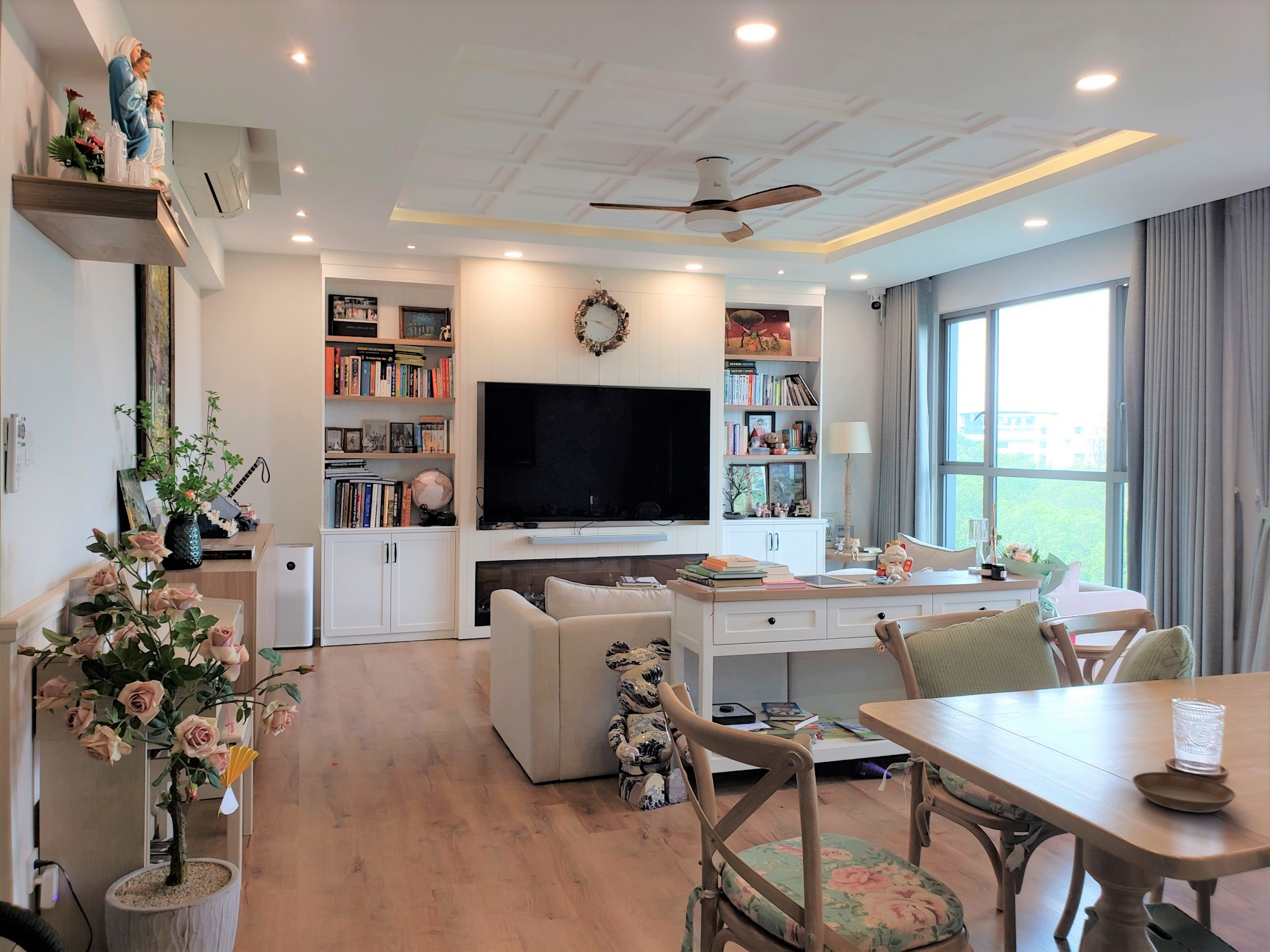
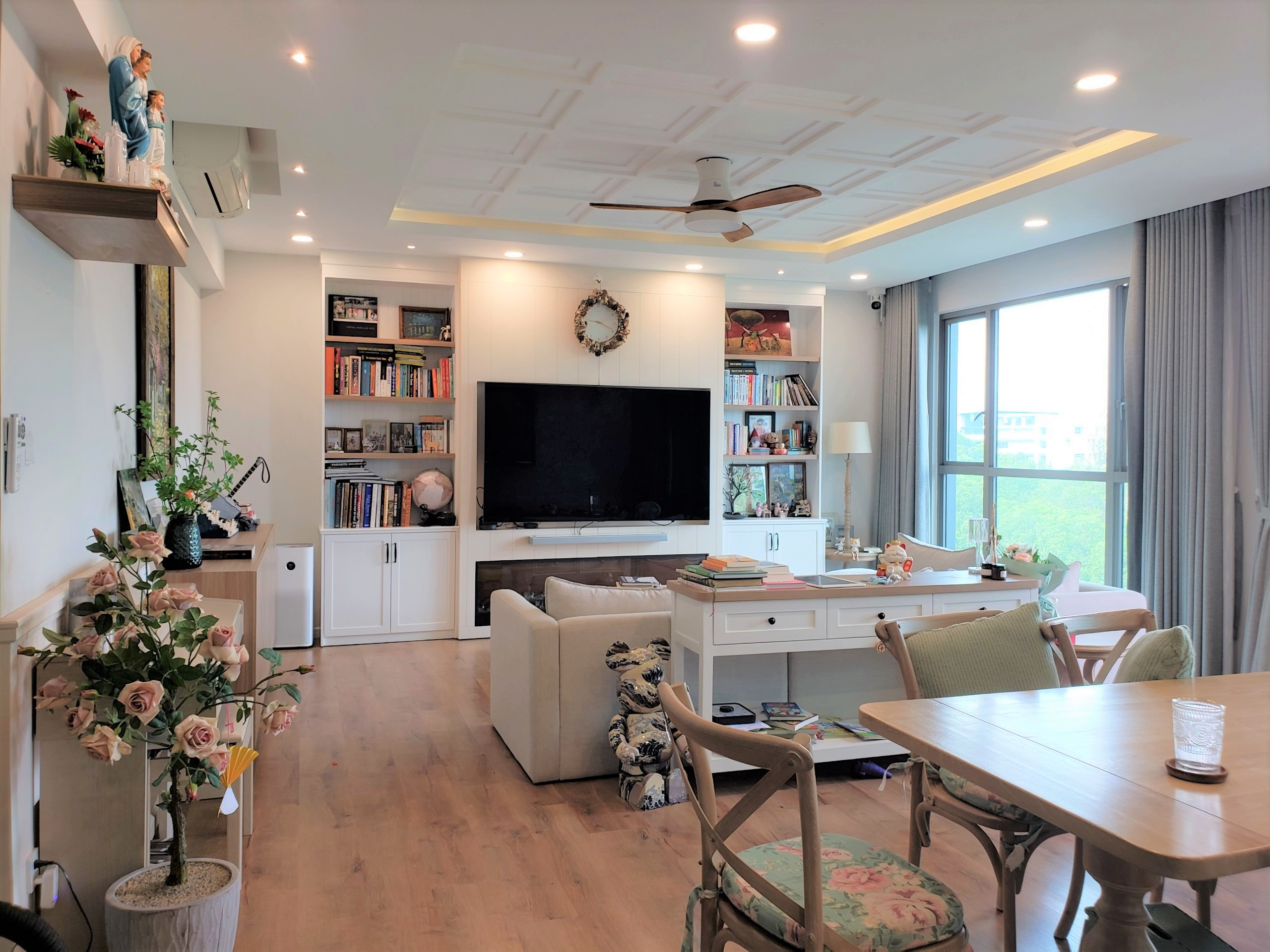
- saucer (1182, 793)
